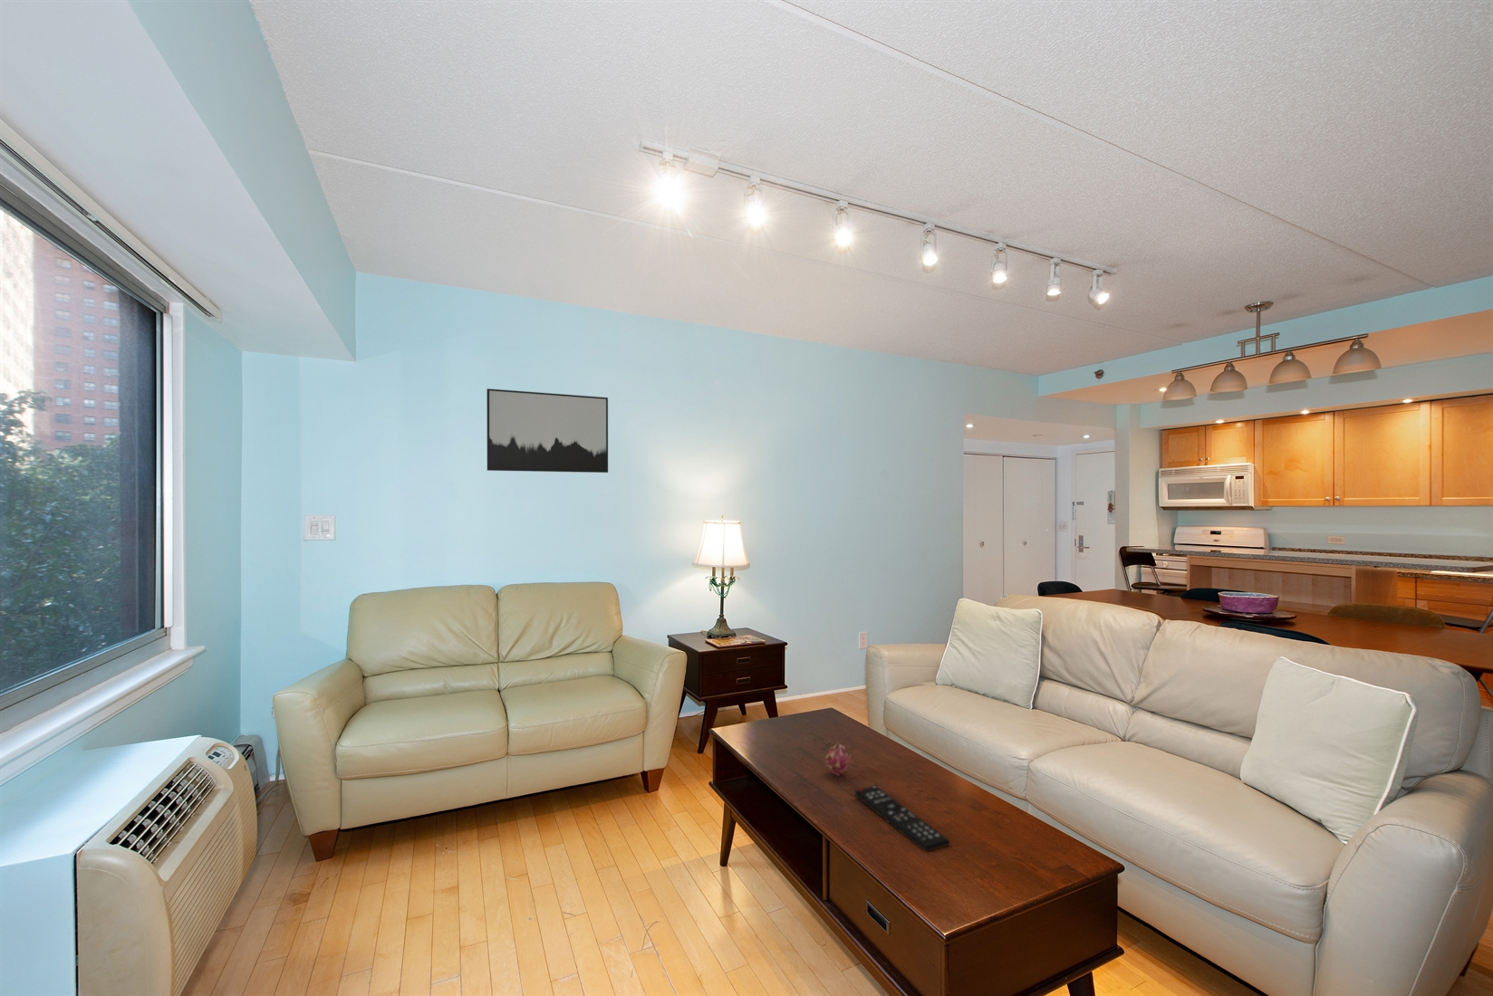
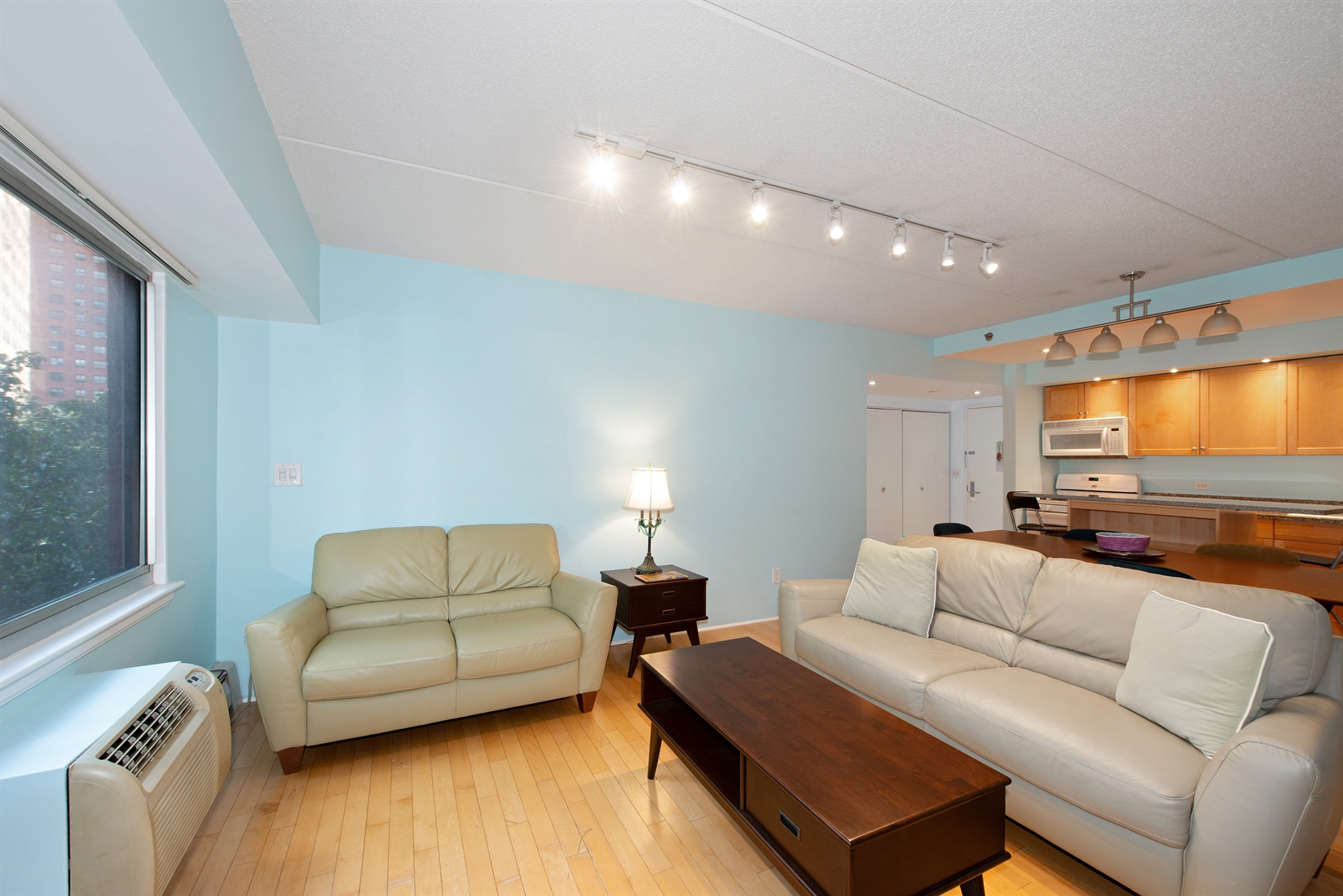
- wall art (550, 432)
- remote control (898, 814)
- fruit (837, 756)
